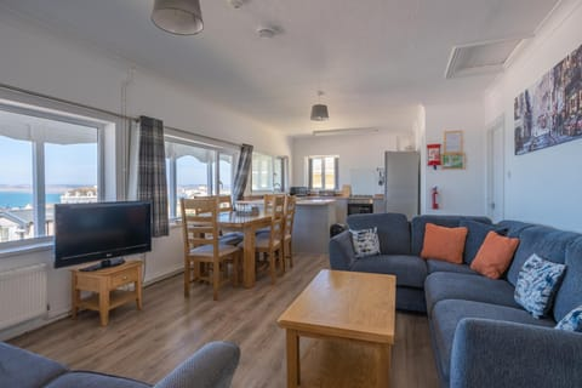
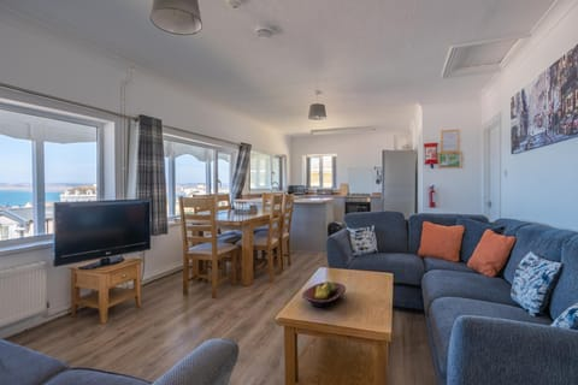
+ fruit bowl (324, 291)
